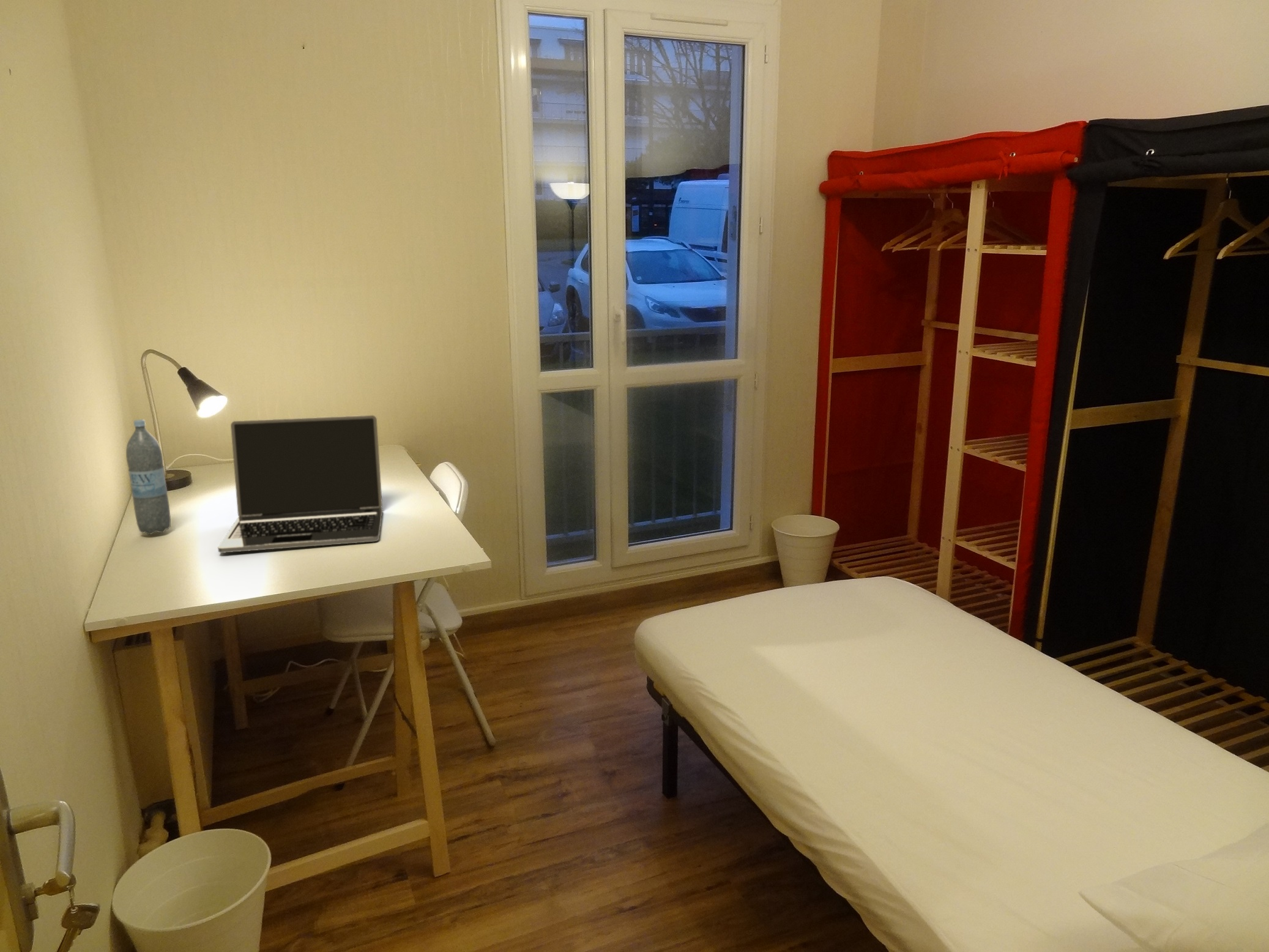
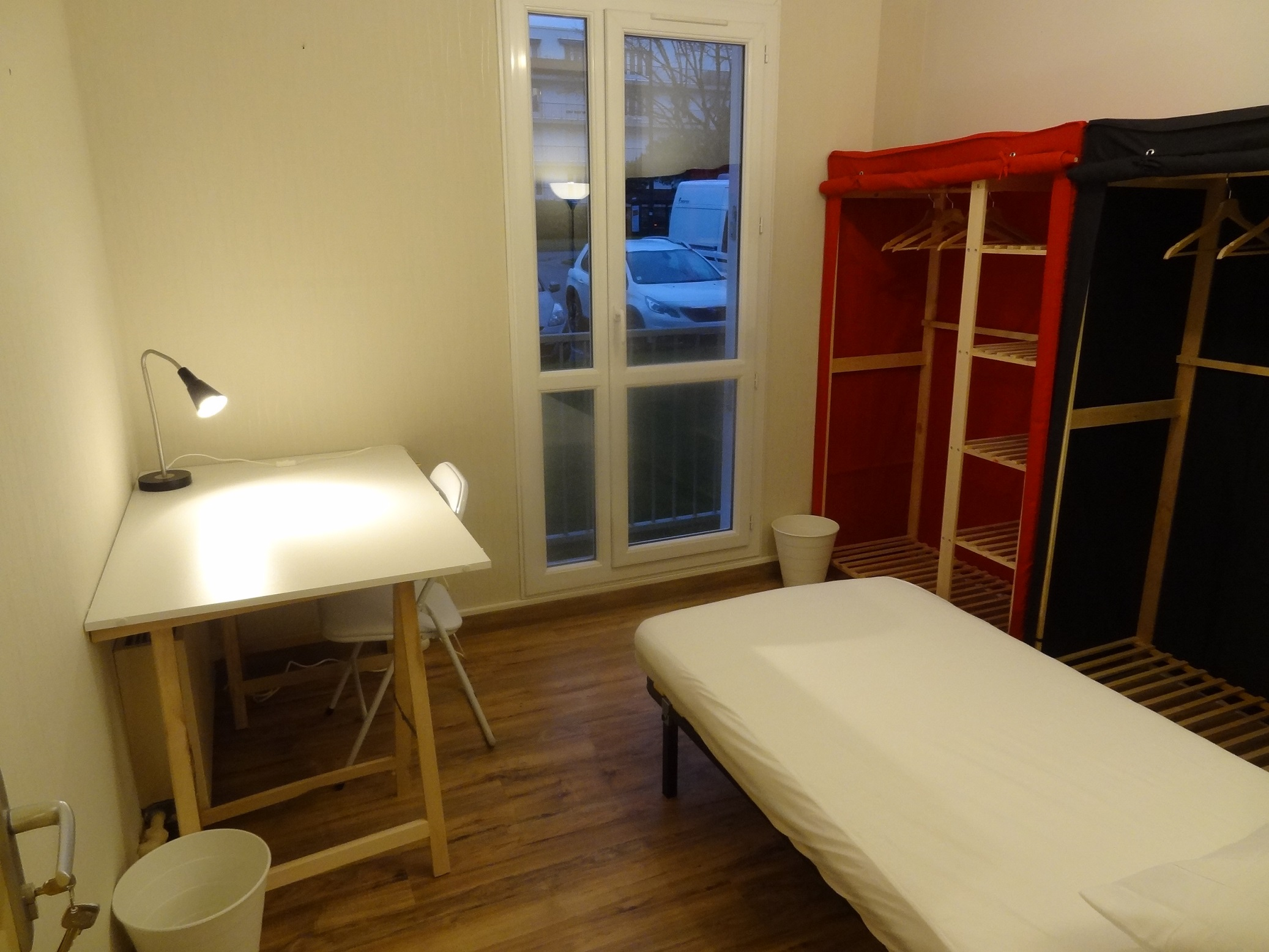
- laptop (302, 480)
- water bottle (147, 477)
